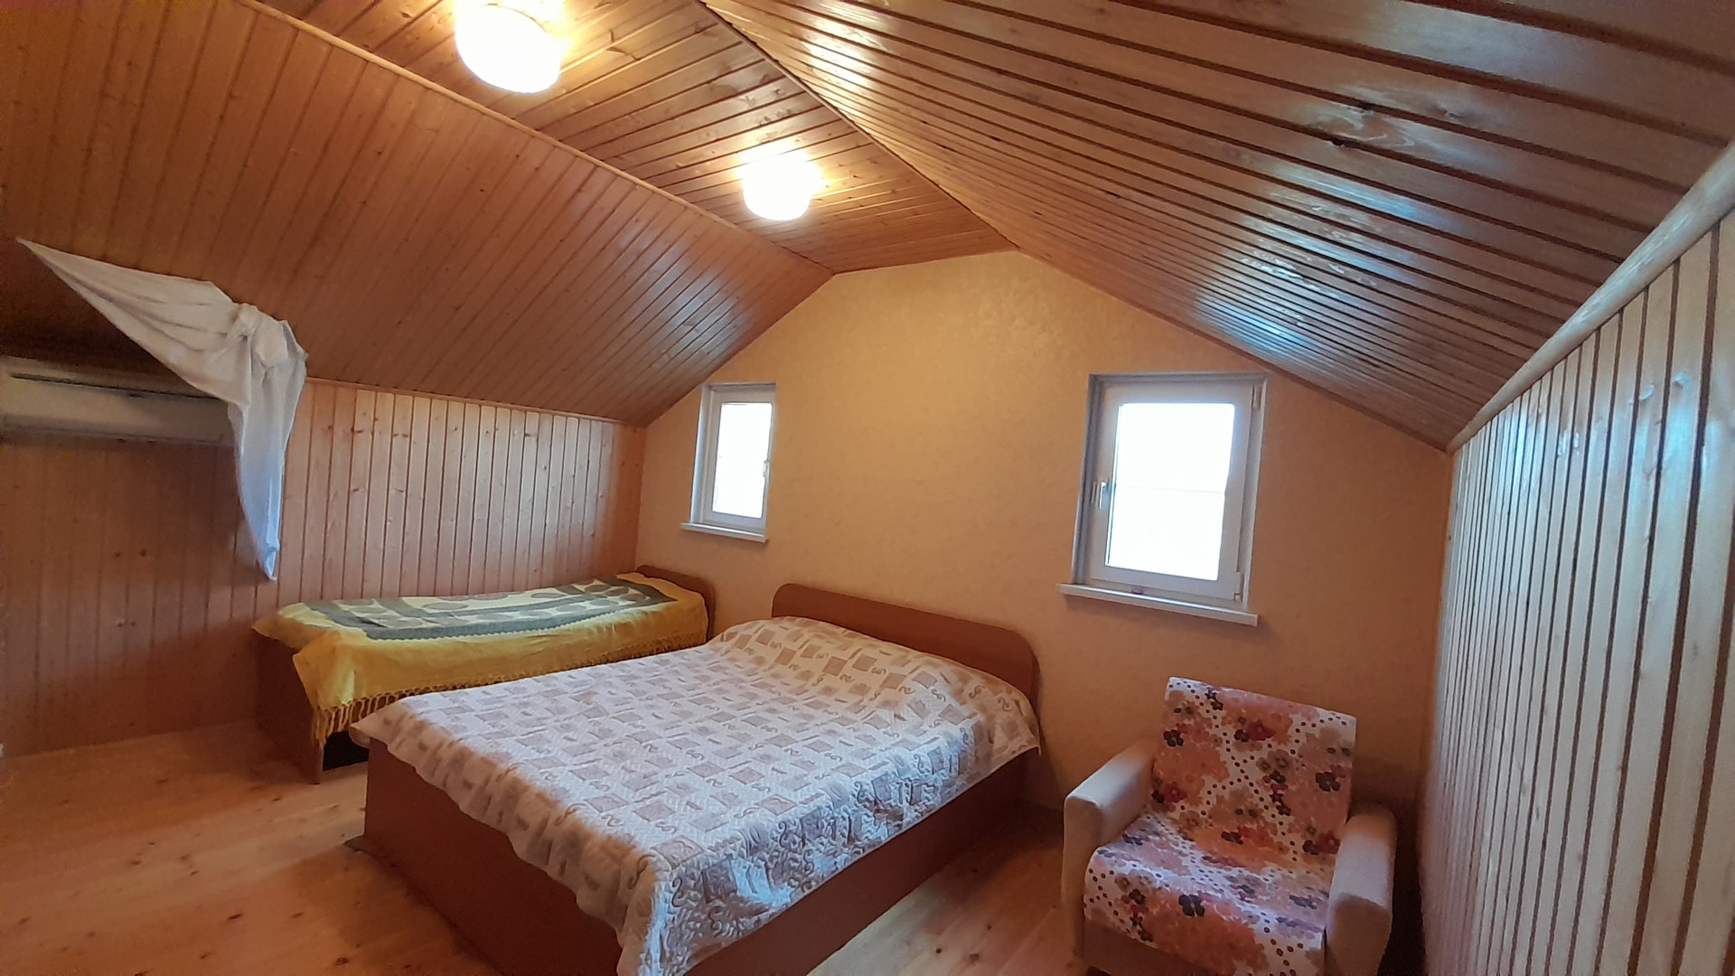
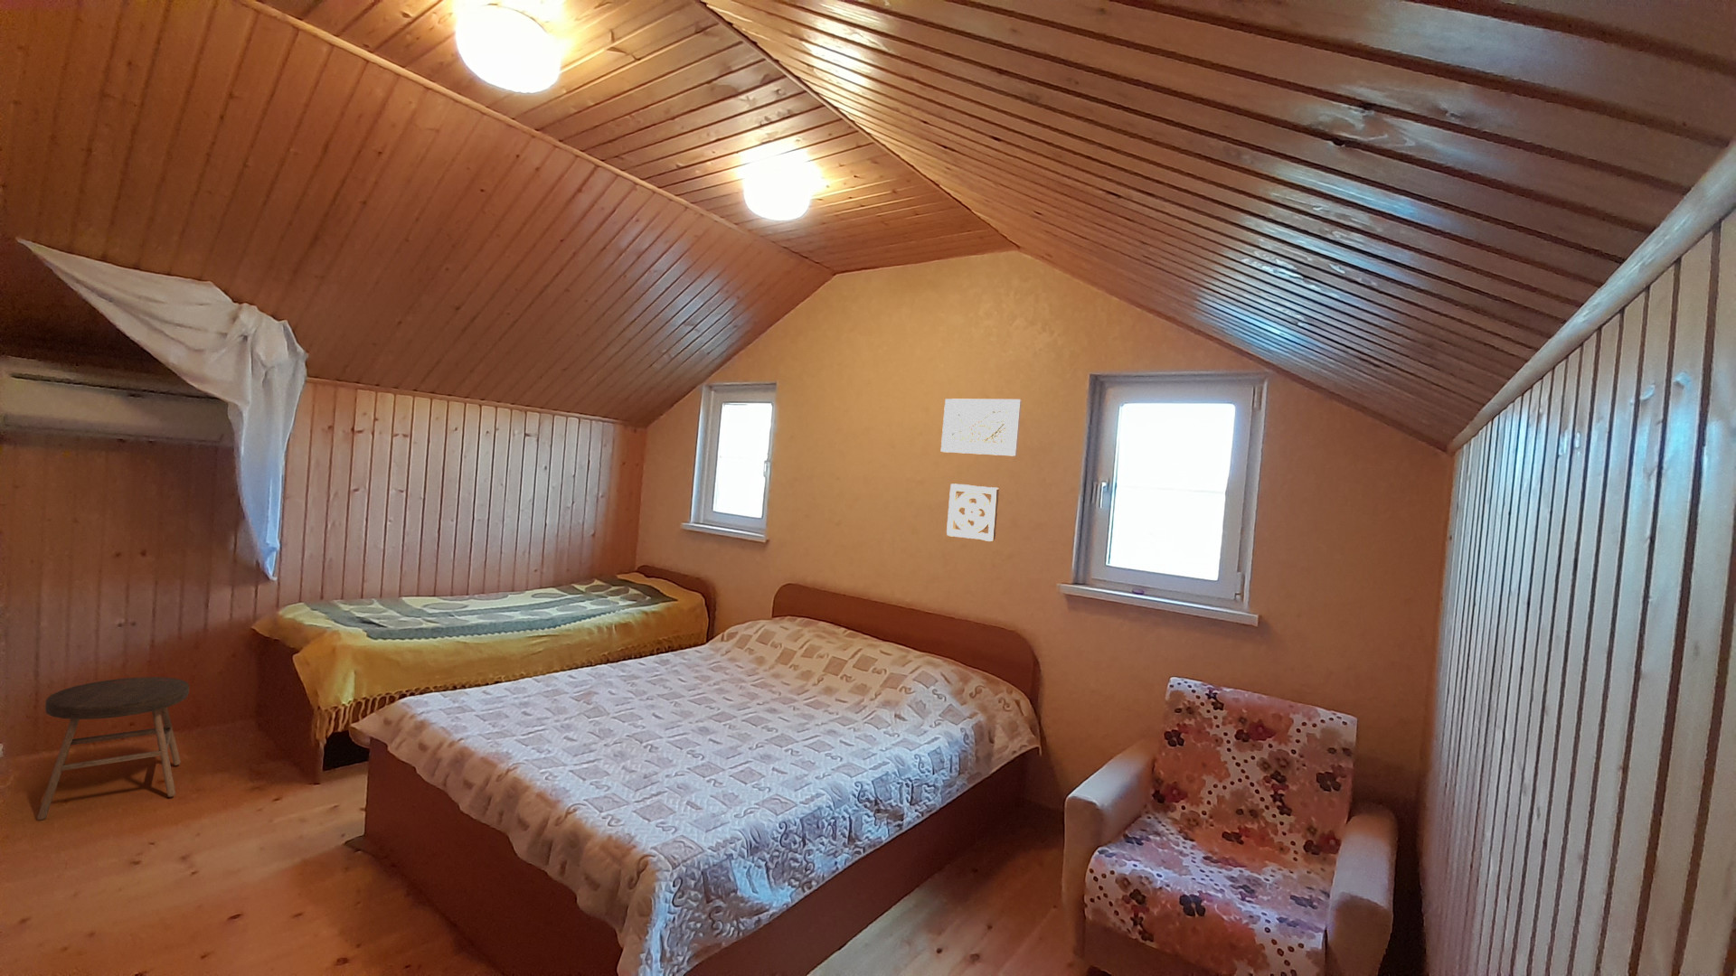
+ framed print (979, 427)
+ stool (117, 739)
+ wall ornament (973, 512)
